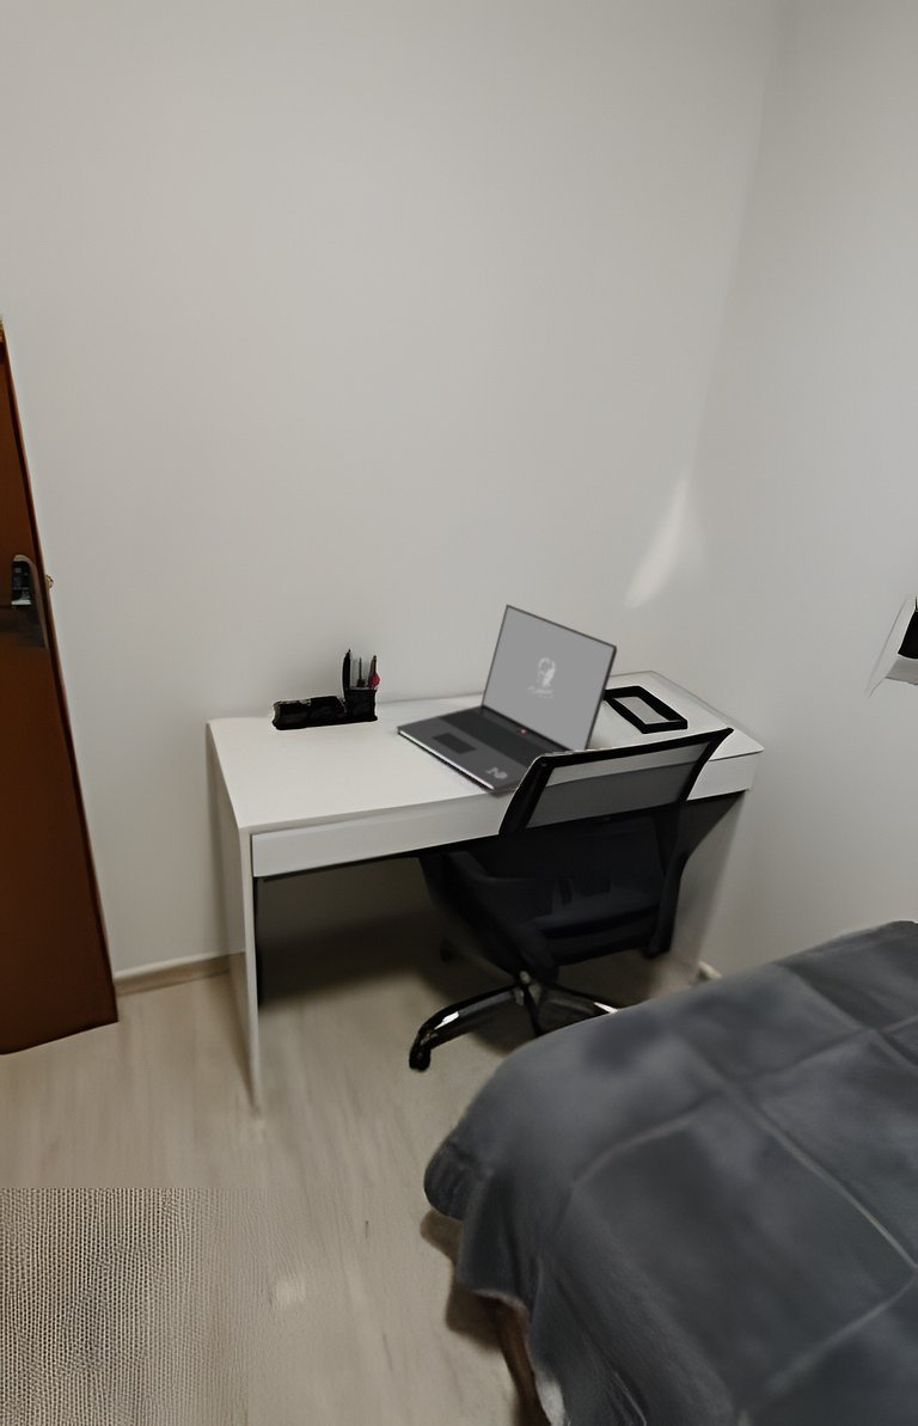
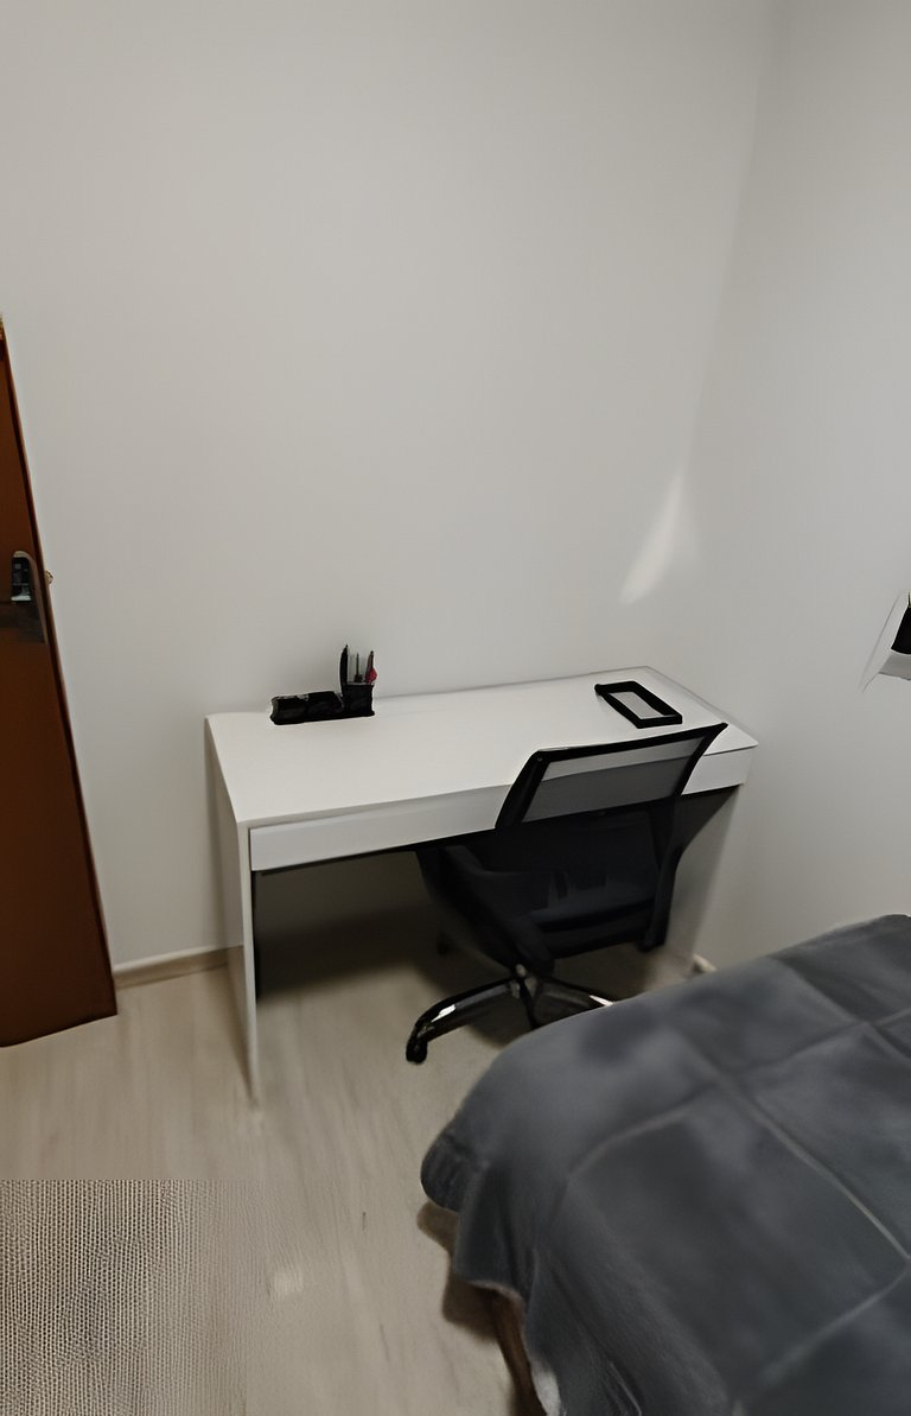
- laptop (502, 691)
